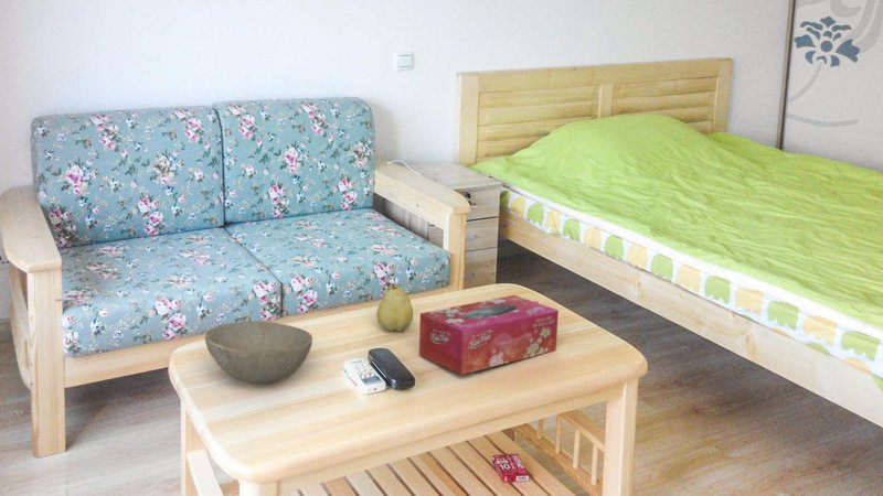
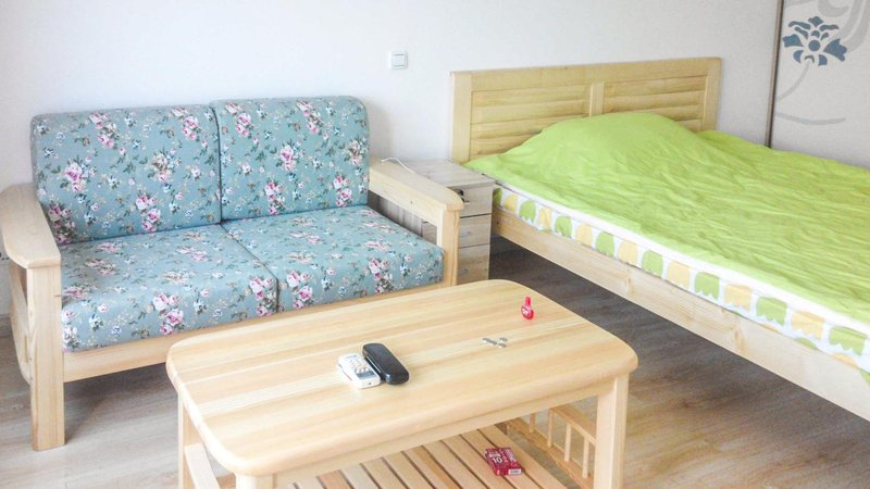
- fruit (394, 305)
- bowl (259, 354)
- tissue box (489, 332)
